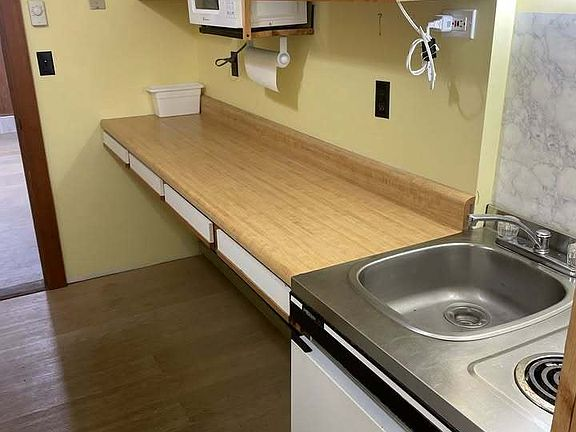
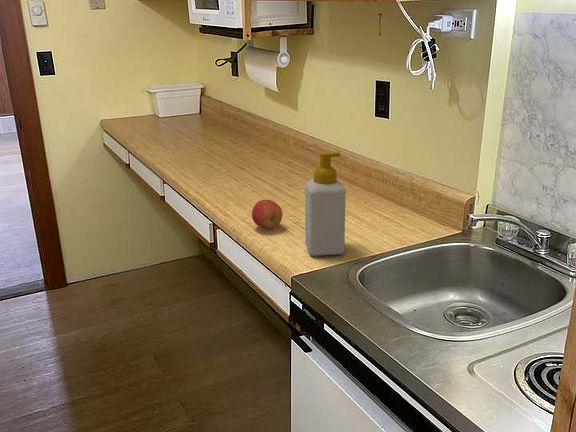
+ soap bottle (324, 202)
+ apple (267, 214)
